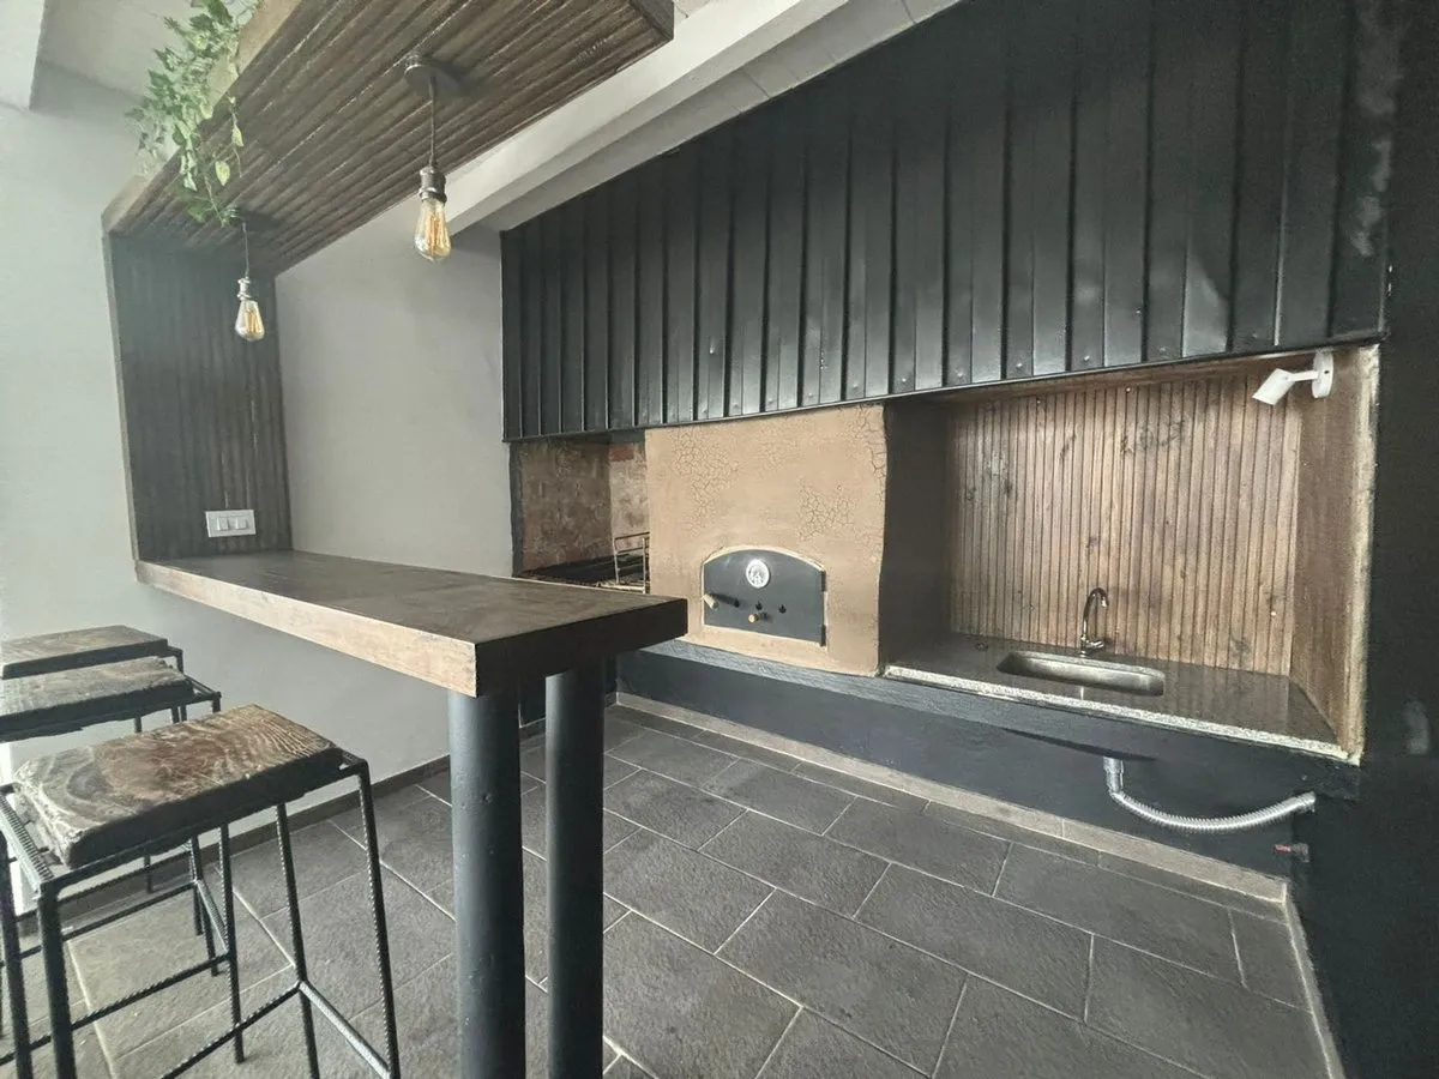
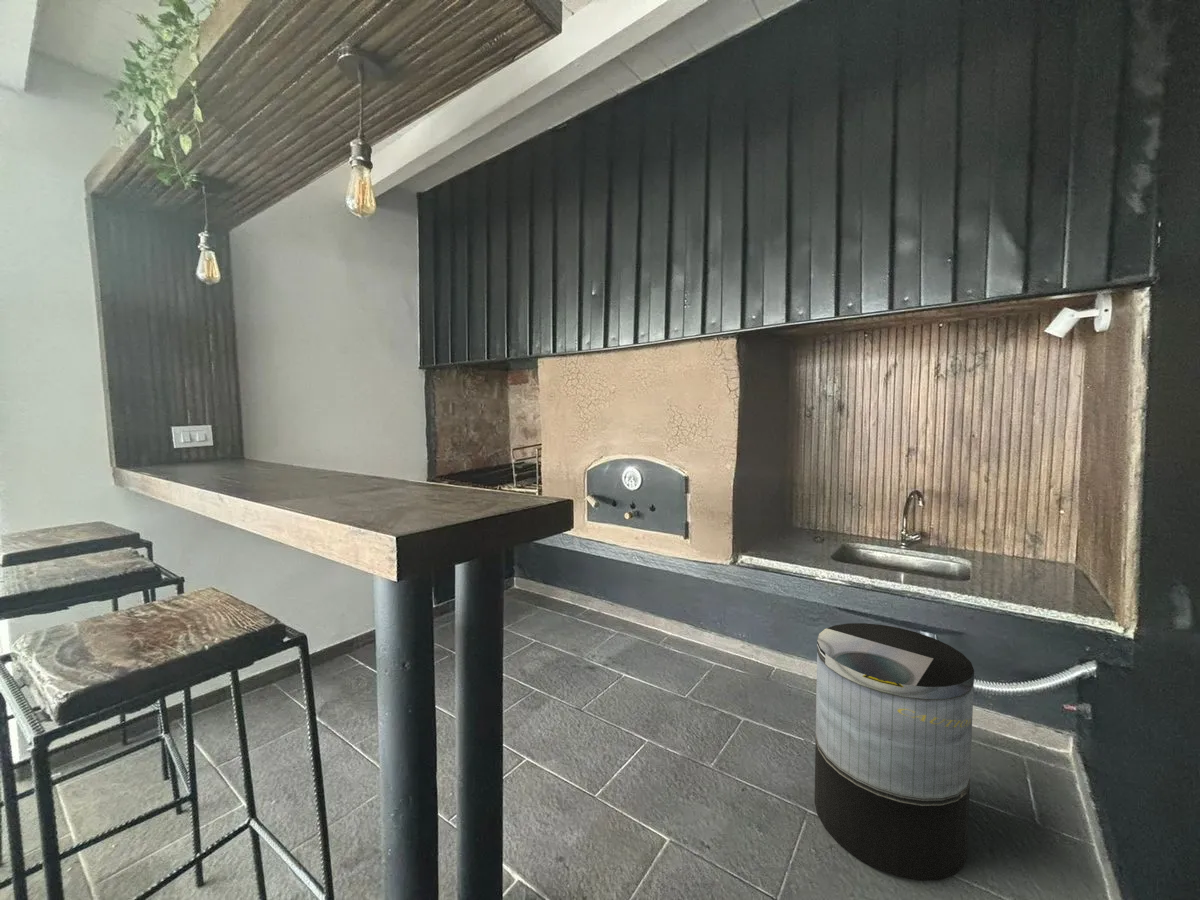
+ trash can (888, 736)
